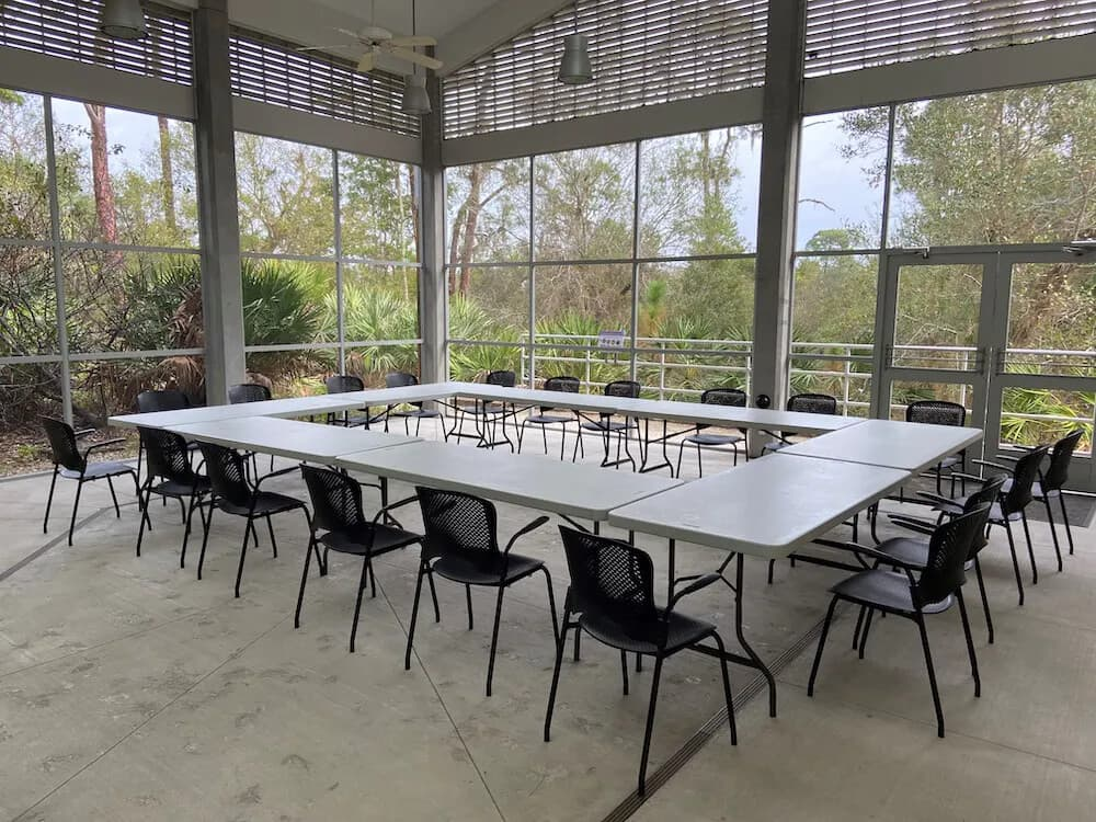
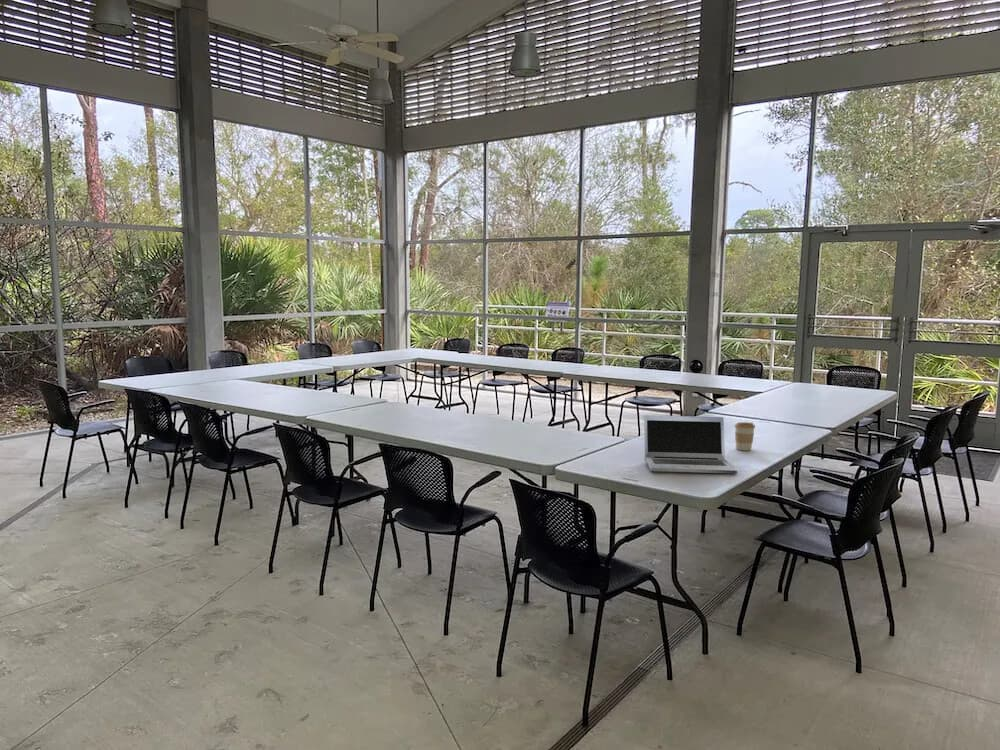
+ coffee cup (744, 435)
+ laptop (688, 443)
